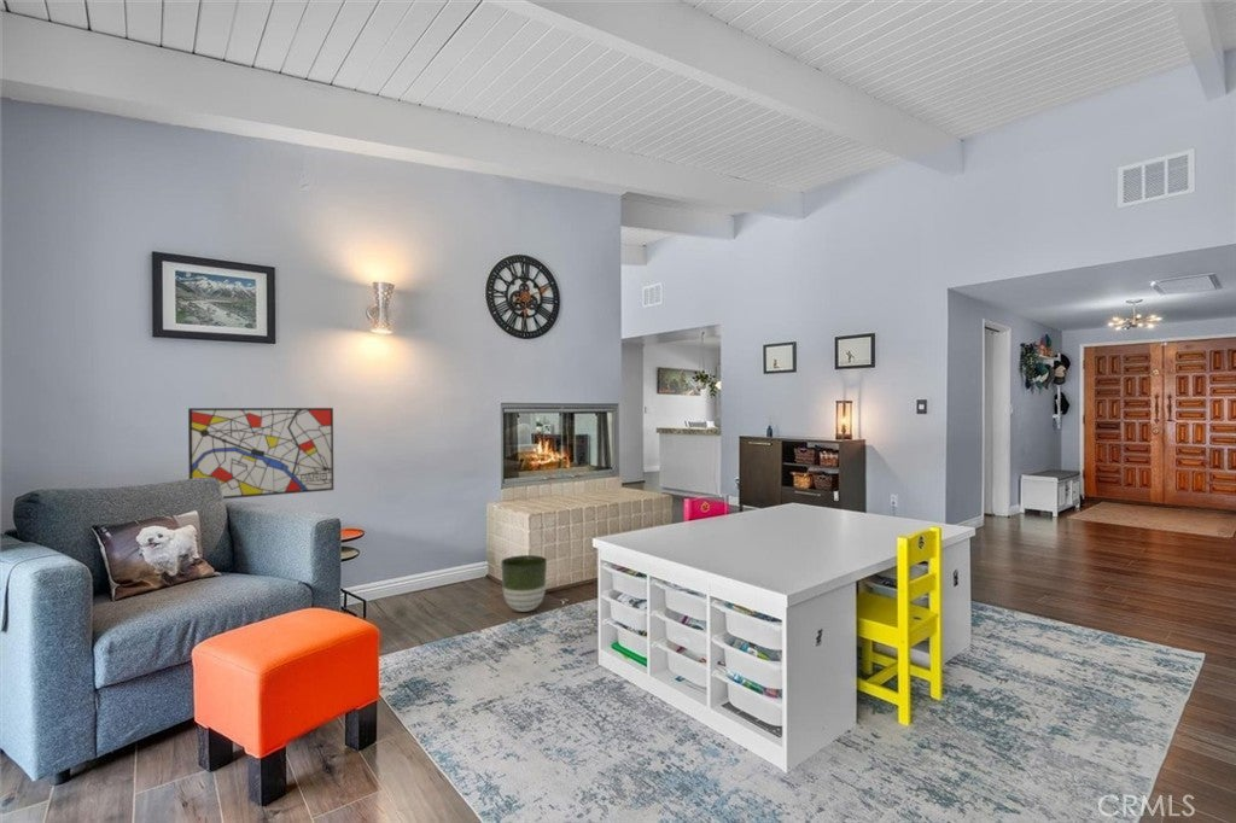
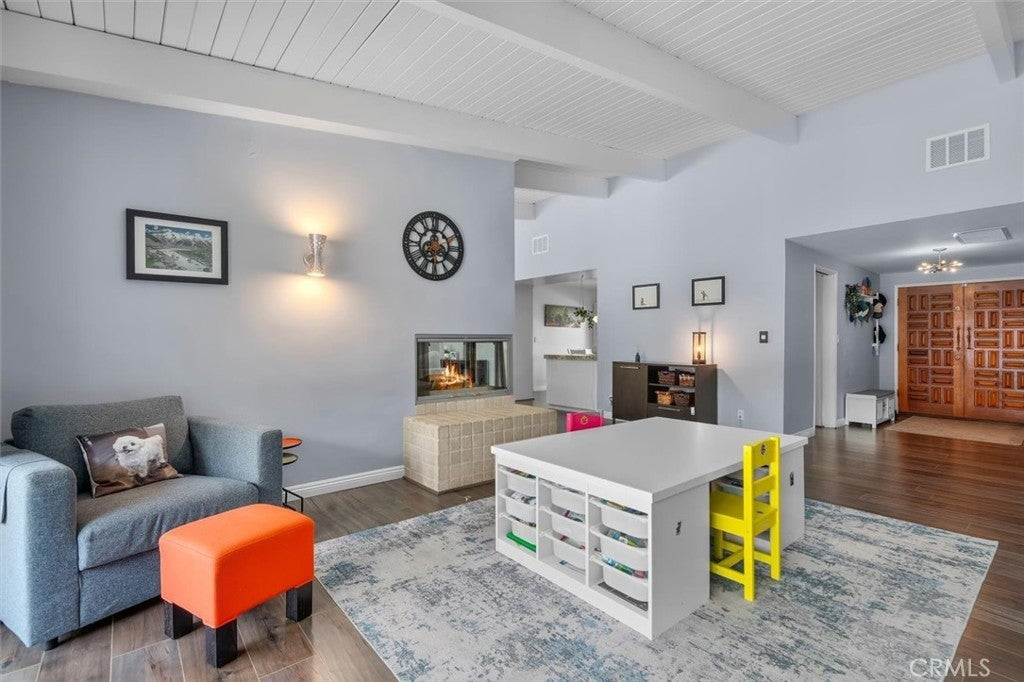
- wall art (264, 451)
- planter (524, 584)
